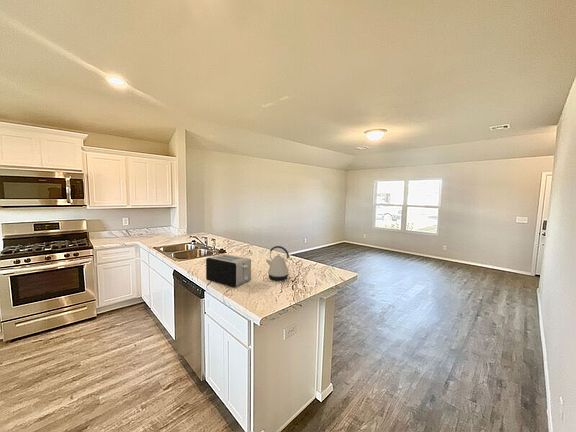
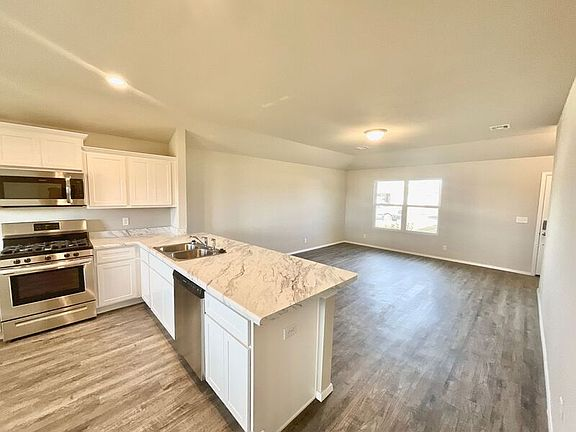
- kettle (277, 262)
- toaster (228, 269)
